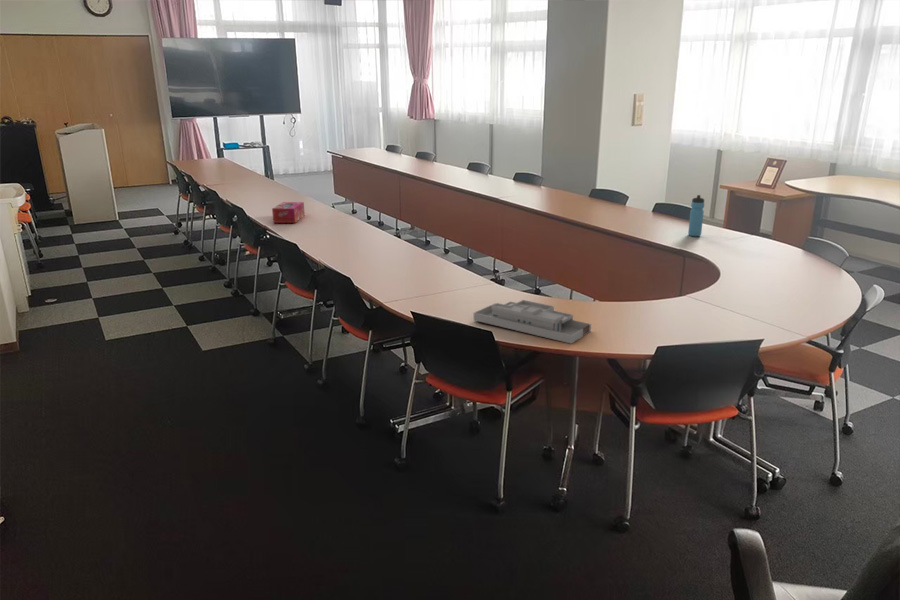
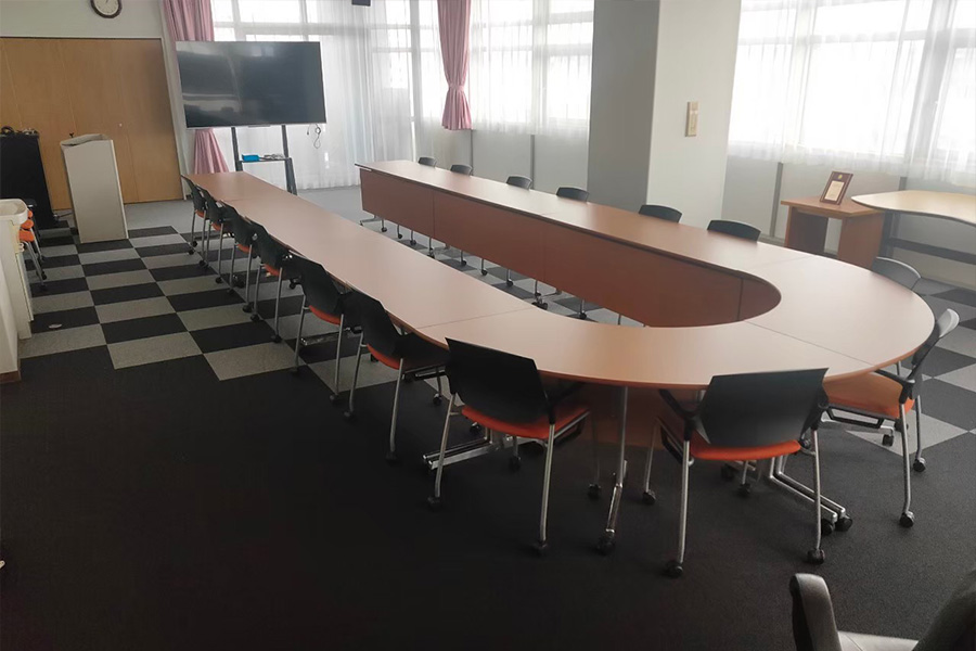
- water bottle (696, 215)
- tissue box (288, 212)
- desk organizer (530, 316)
